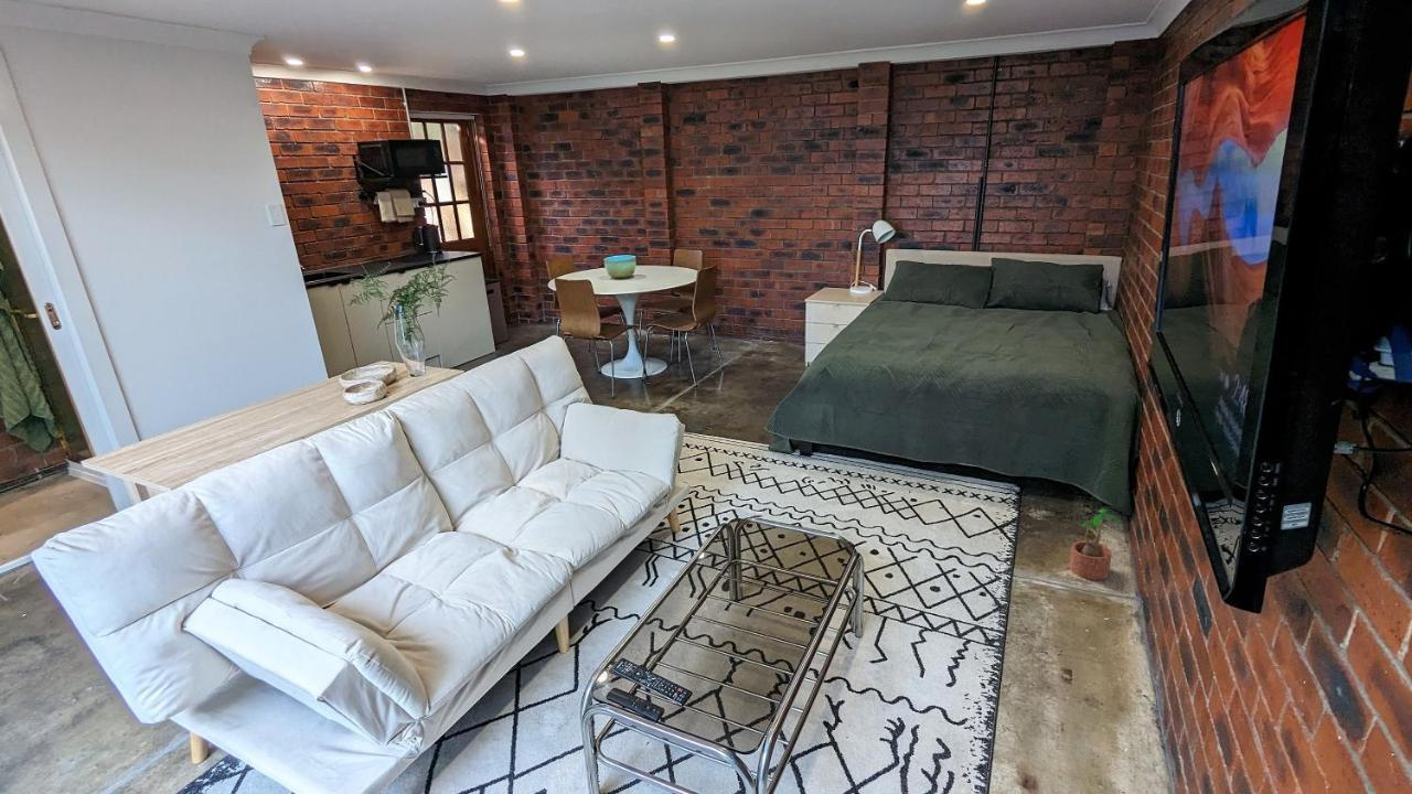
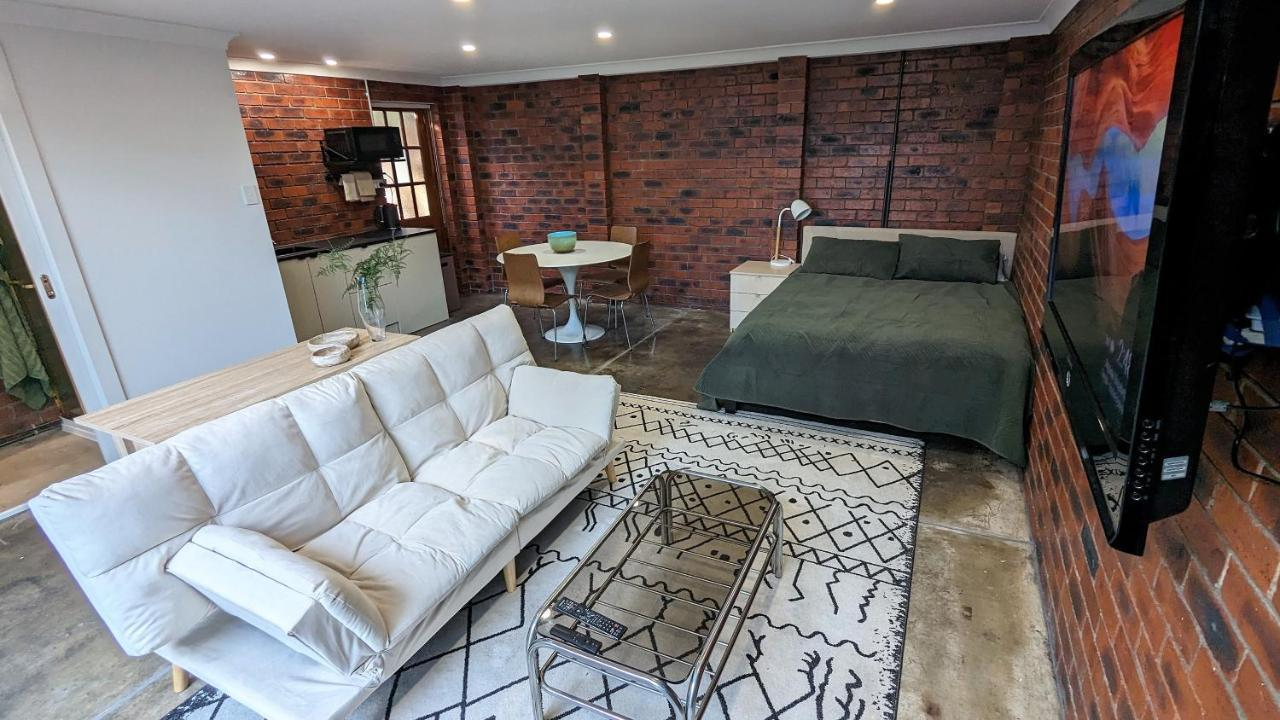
- potted plant (1097, 541)
